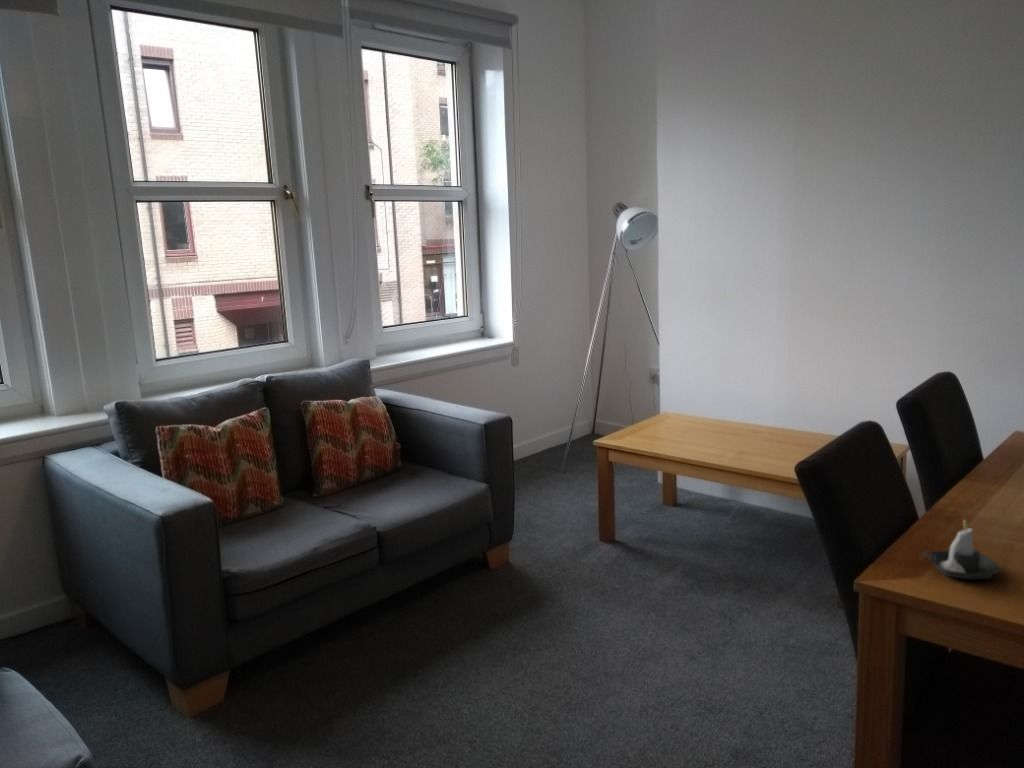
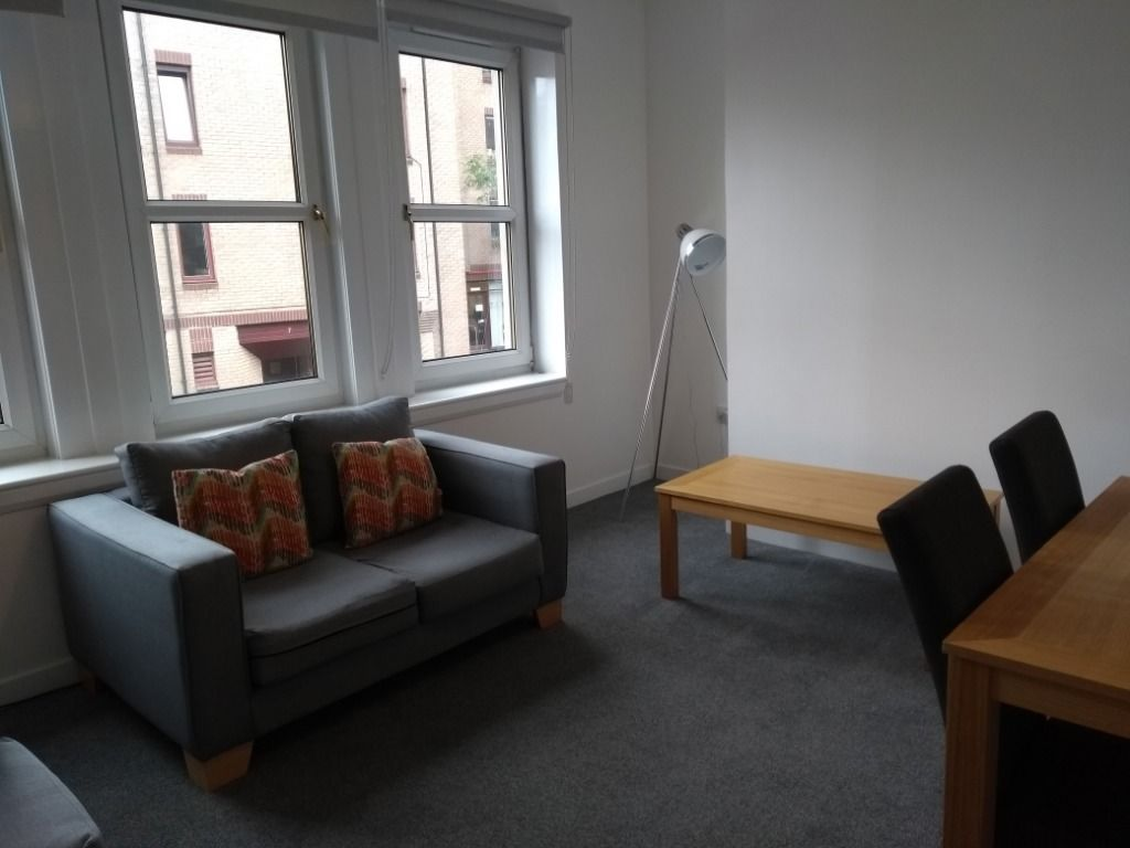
- candle (960, 544)
